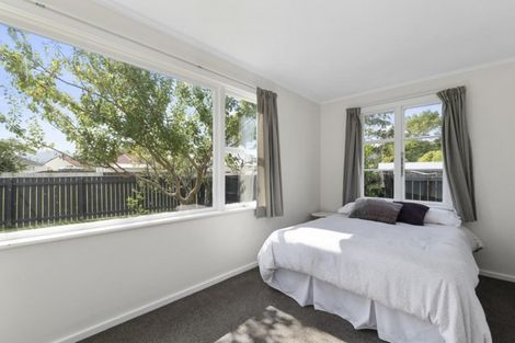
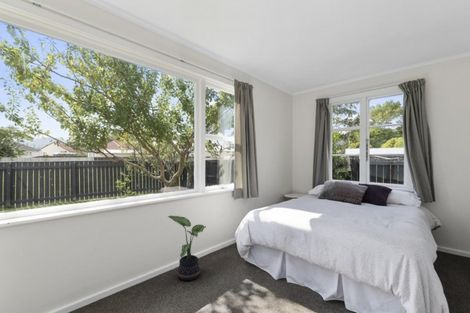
+ potted plant (191, 243)
